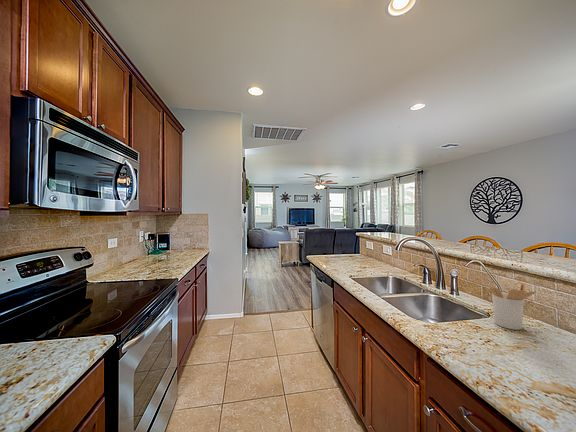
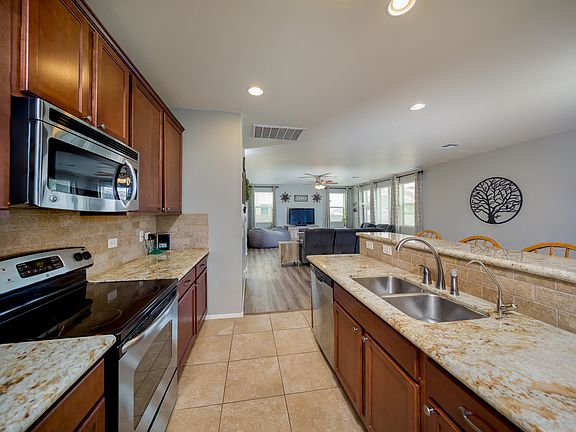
- utensil holder (512, 305)
